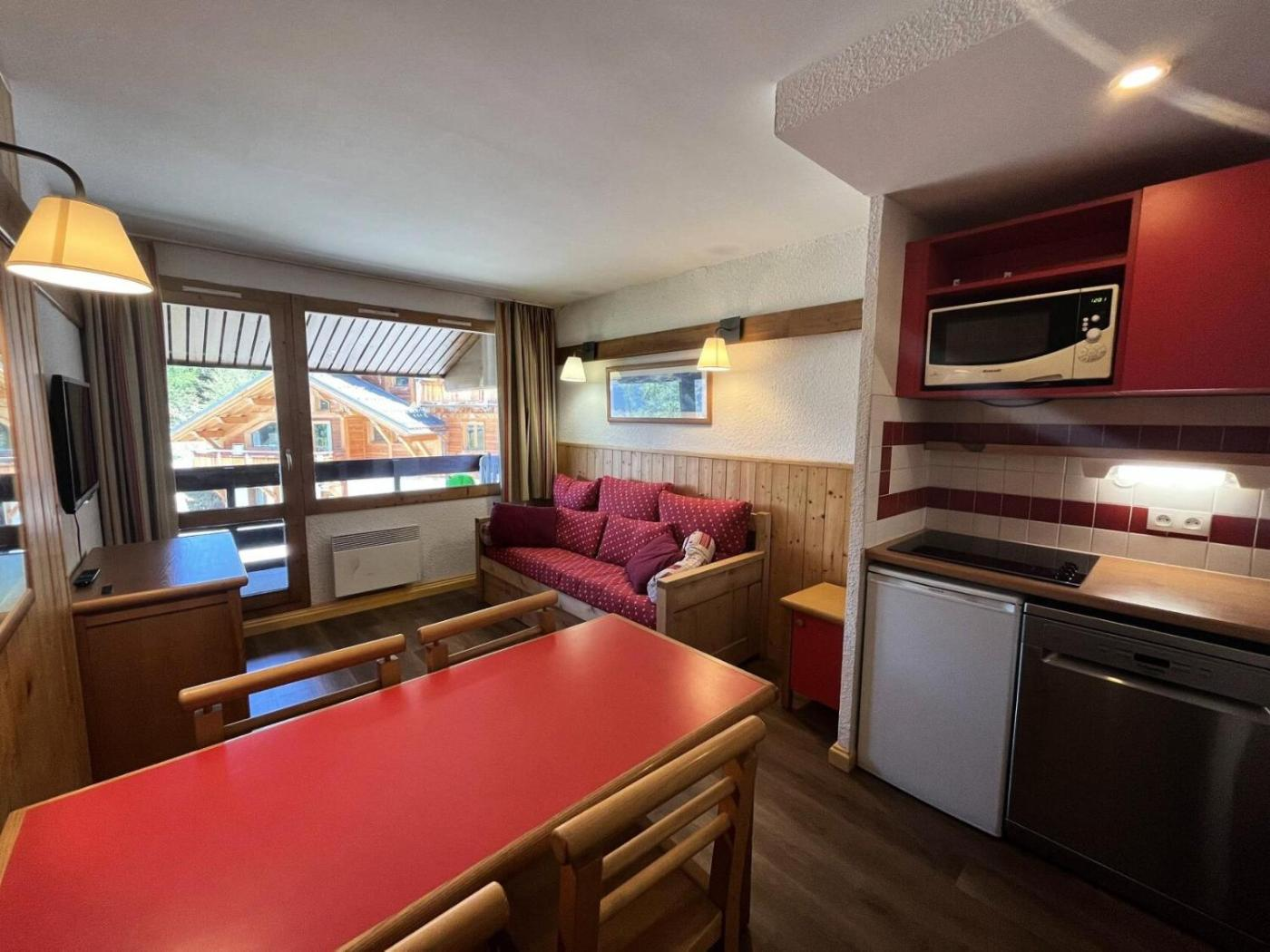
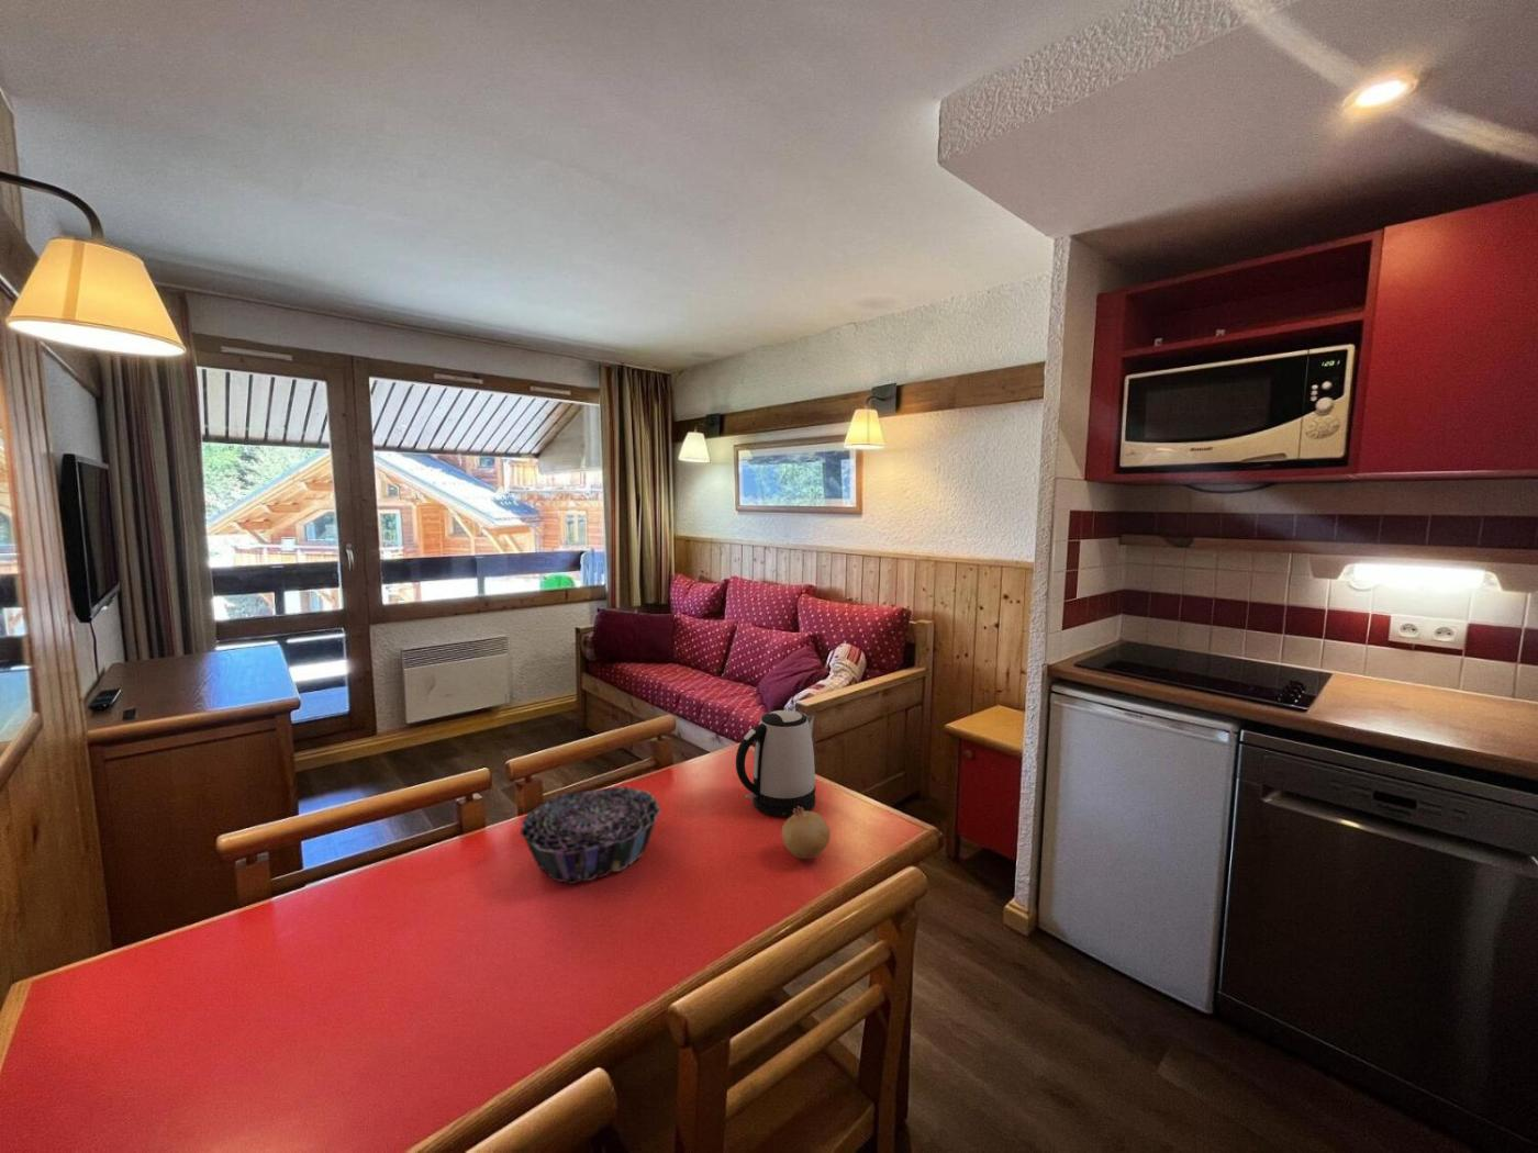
+ fruit (805, 831)
+ decorative bowl (592, 833)
+ kettle (775, 759)
